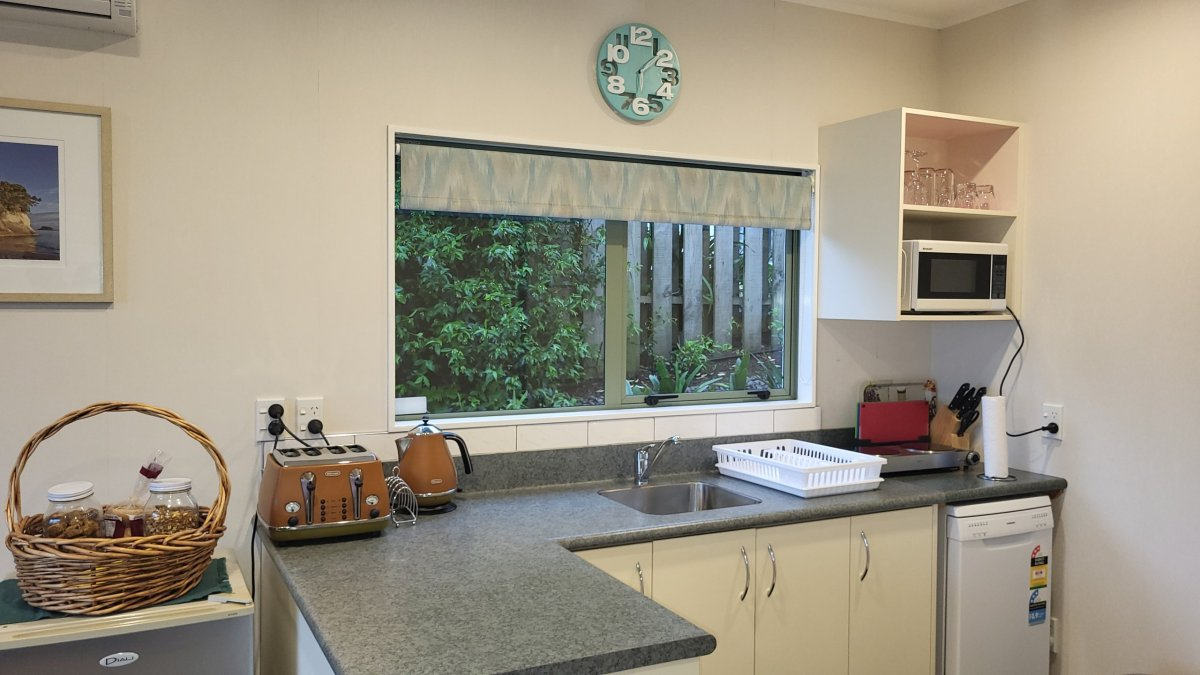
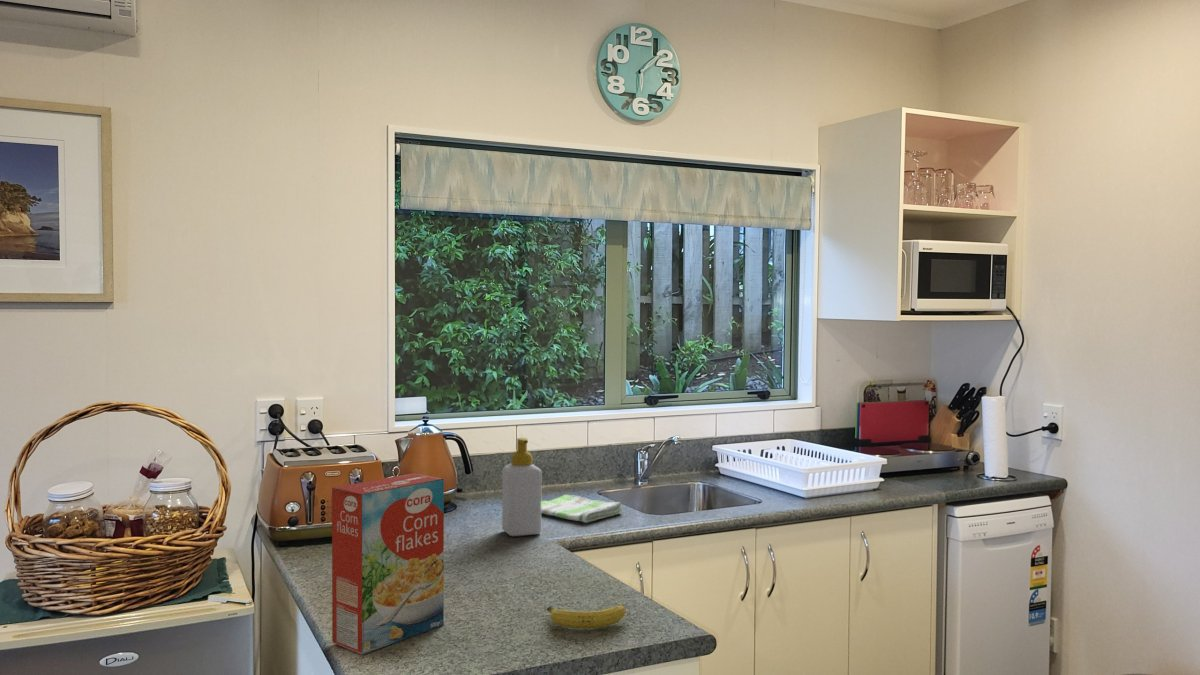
+ dish towel (575, 506)
+ fruit (581, 613)
+ soap bottle (521, 485)
+ cereal box (389, 558)
